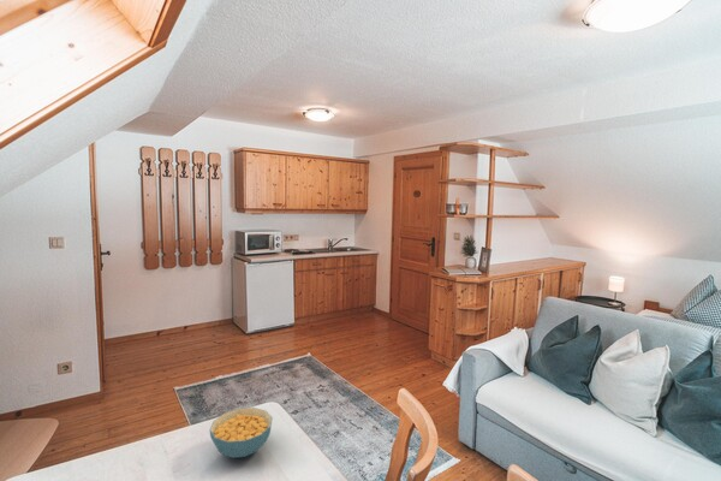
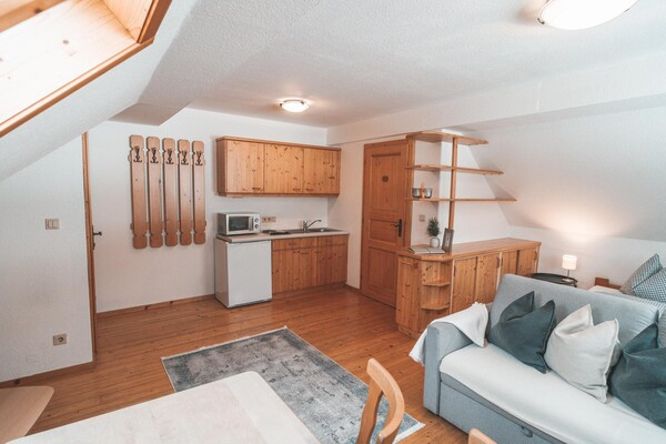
- cereal bowl (242, 437)
